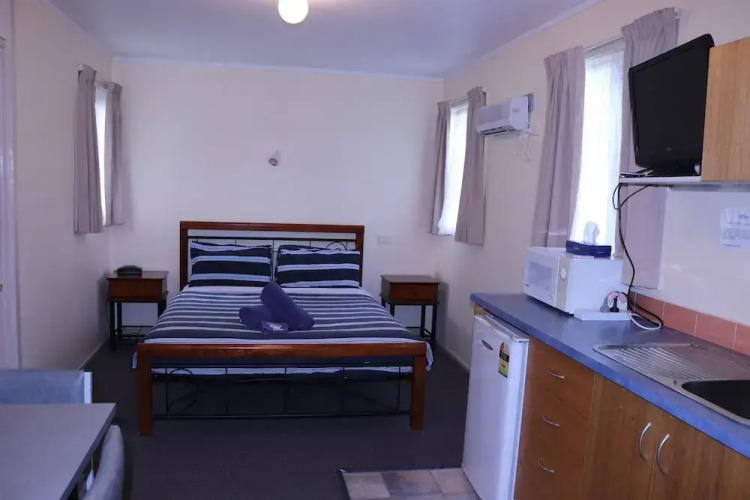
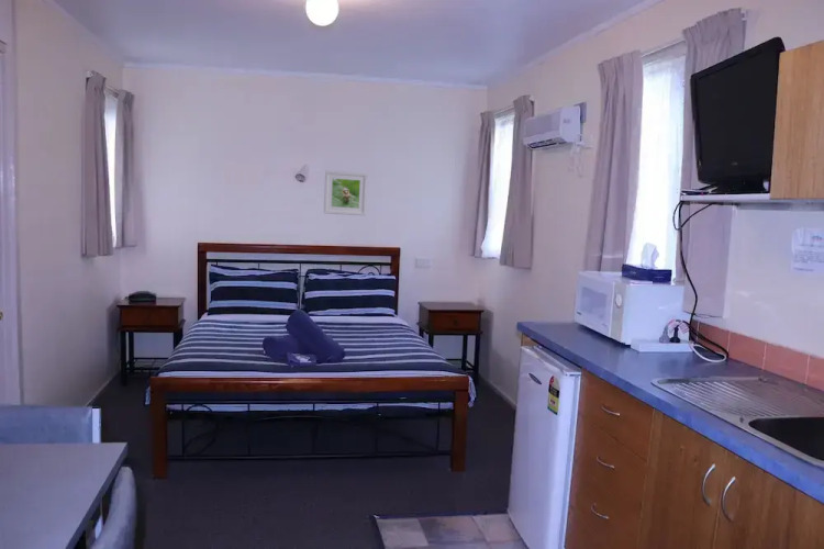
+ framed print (345, 193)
